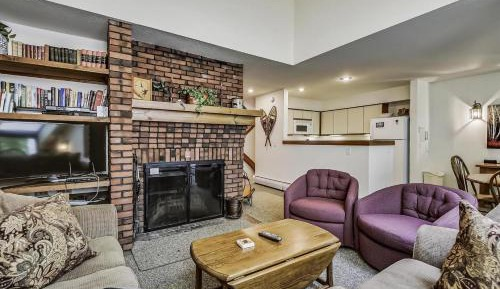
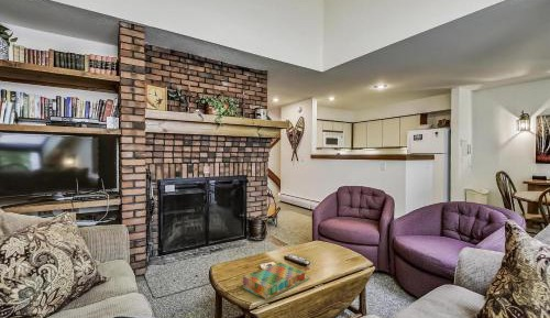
+ board game (275, 277)
